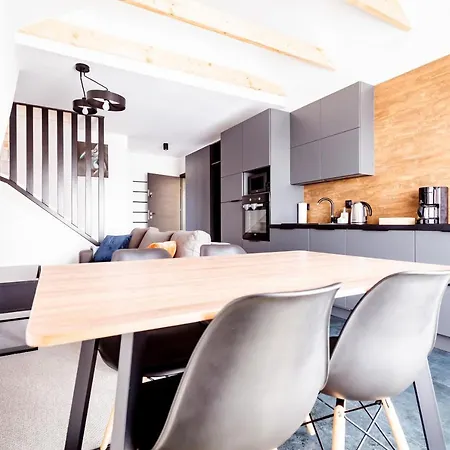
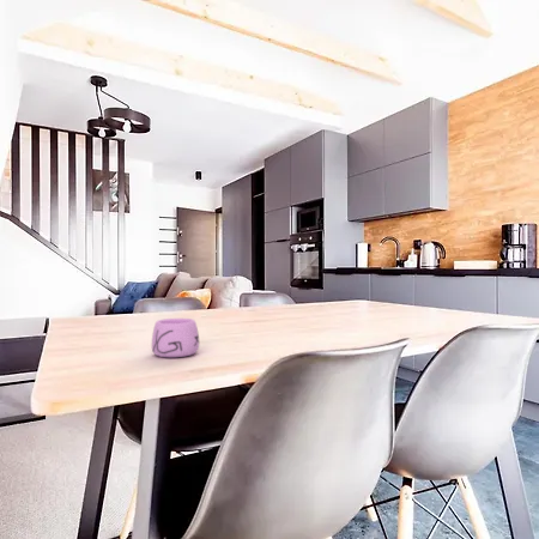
+ mug (177, 335)
